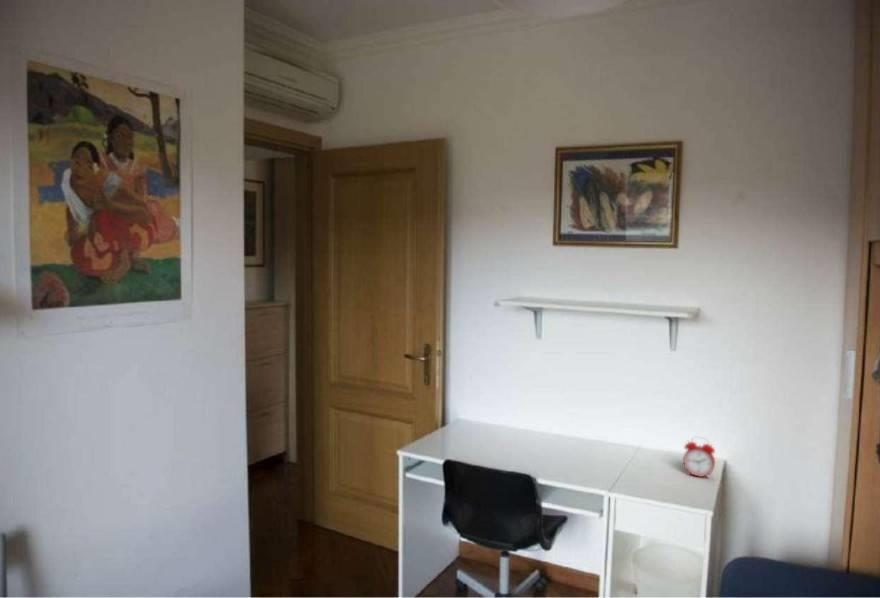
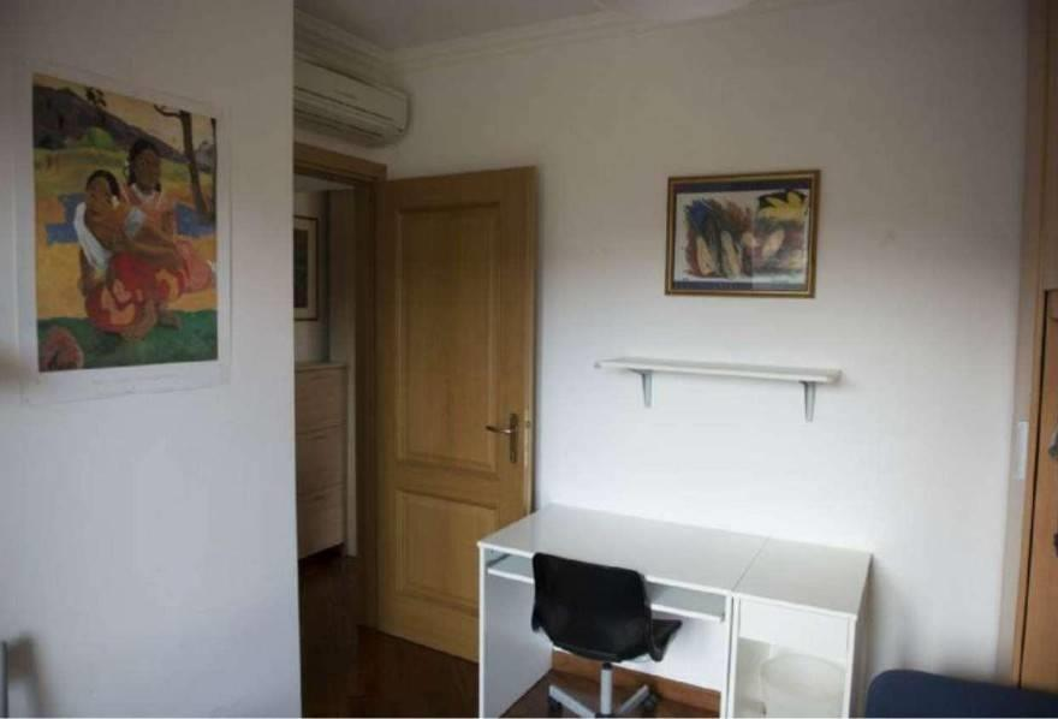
- alarm clock (699, 456)
